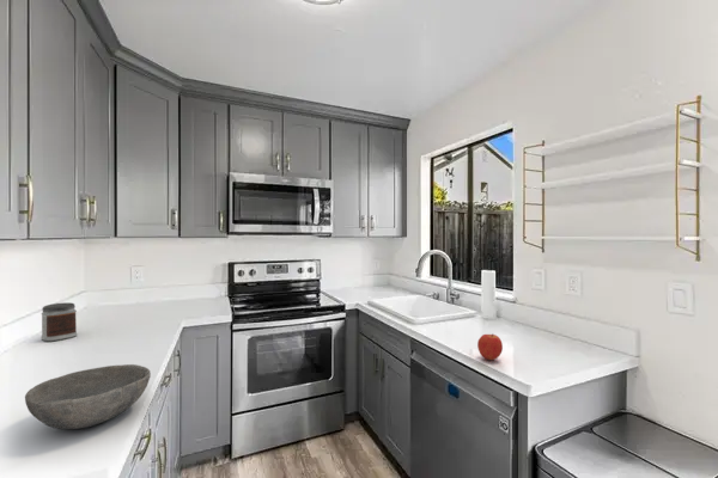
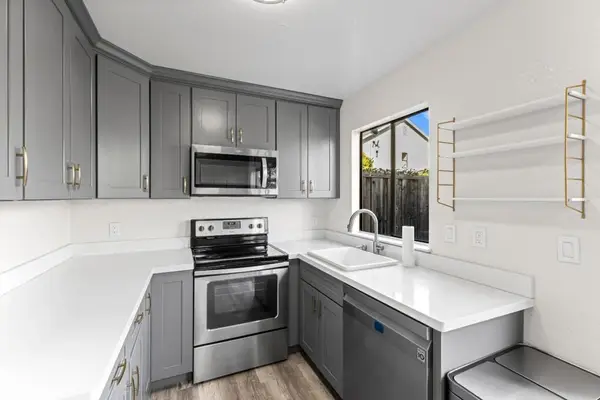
- jar (59, 320)
- apple (489, 345)
- bowl (92, 398)
